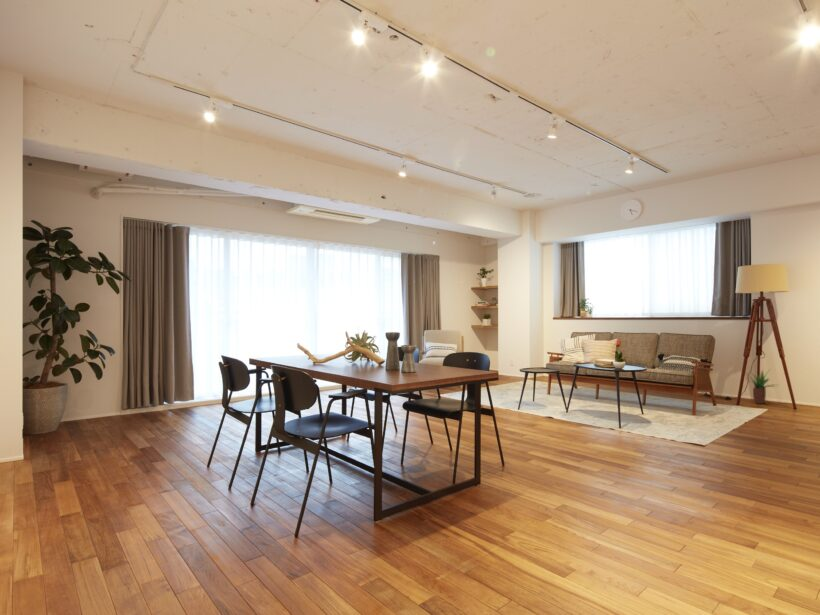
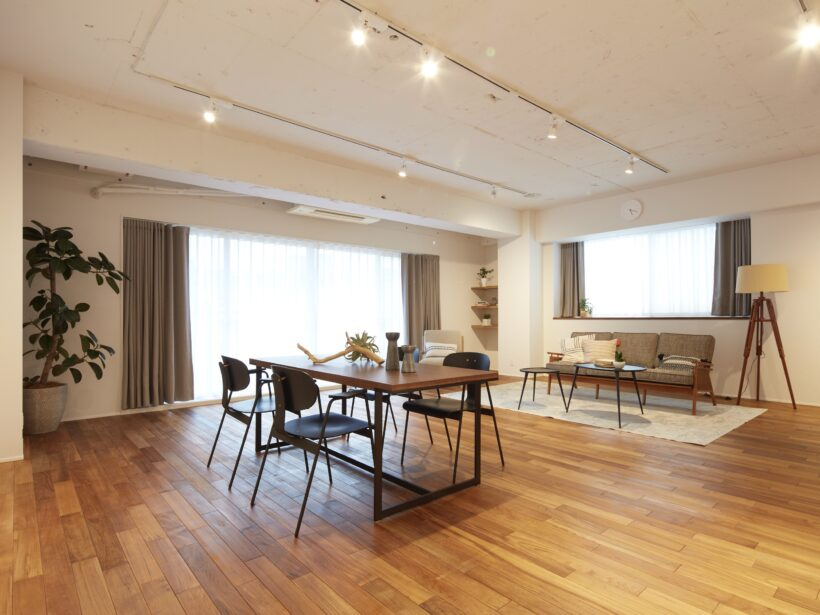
- potted plant (762, 385)
